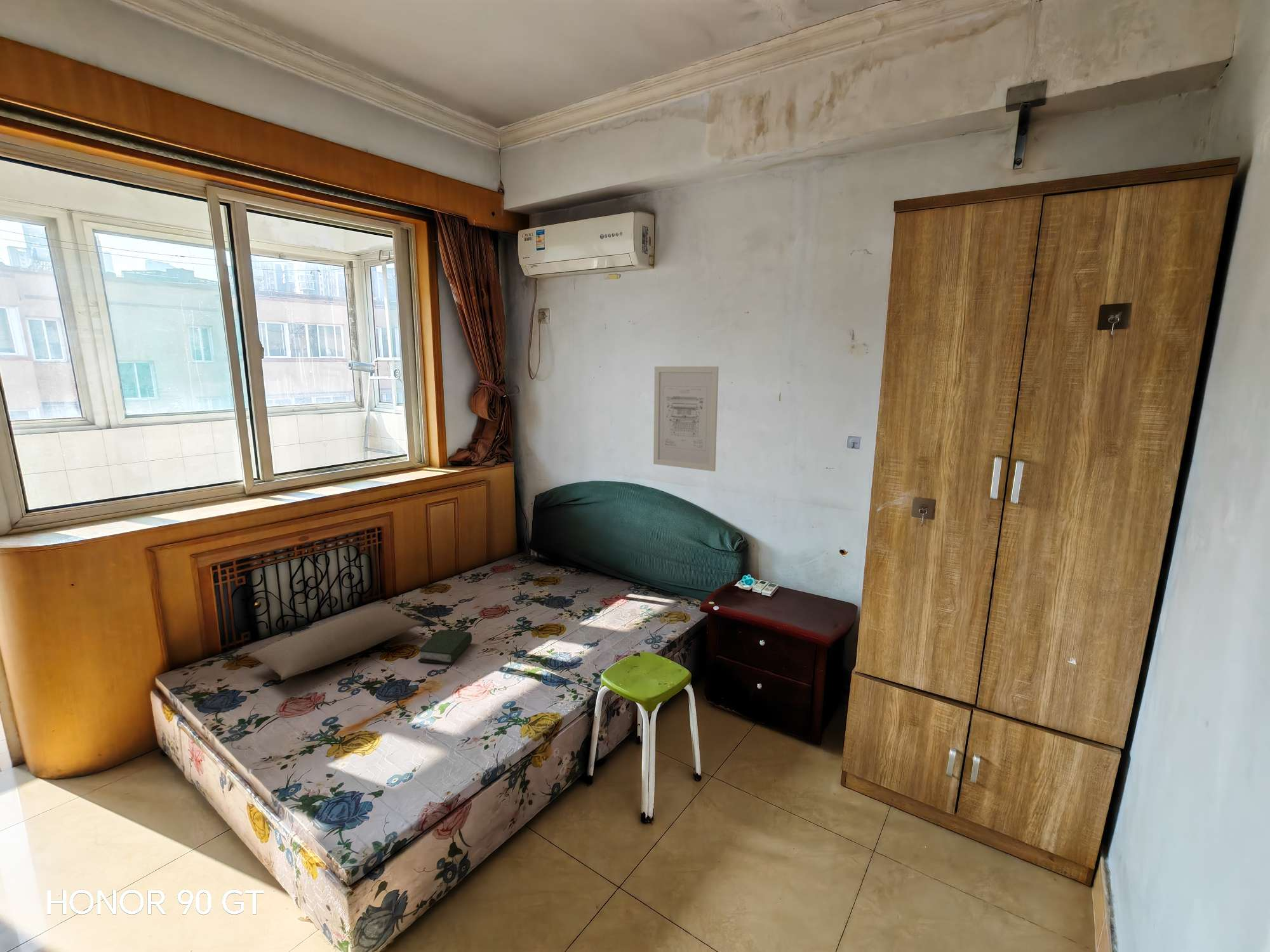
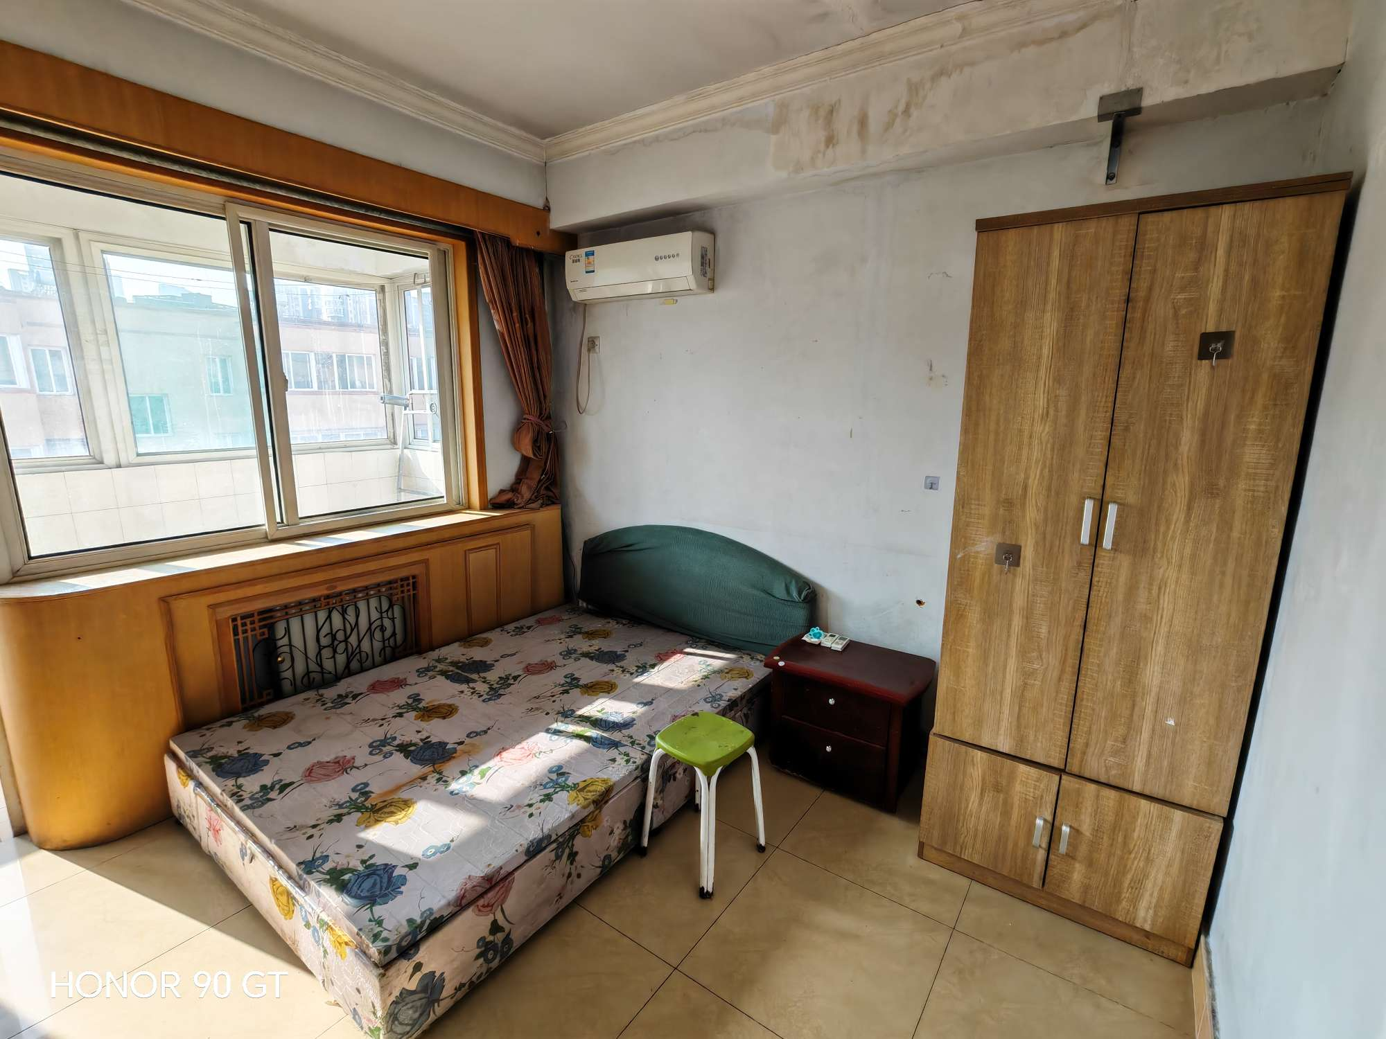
- pillow (341, 638)
- wall art (684, 418)
- book (446, 646)
